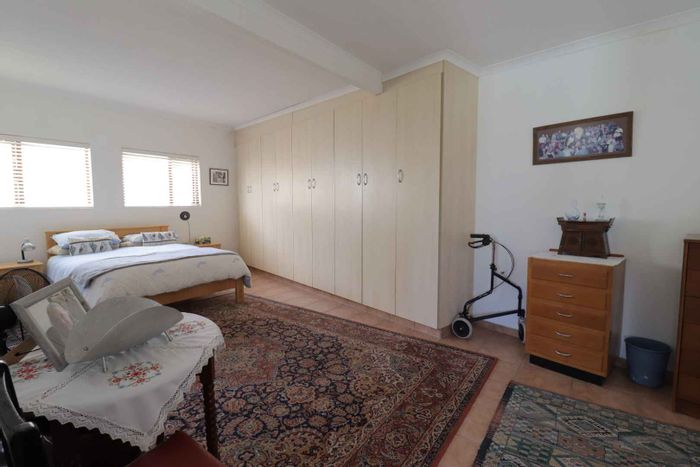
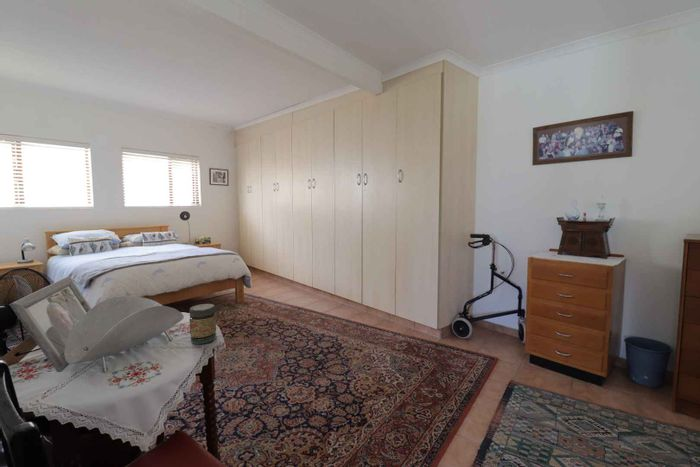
+ jar (202, 323)
